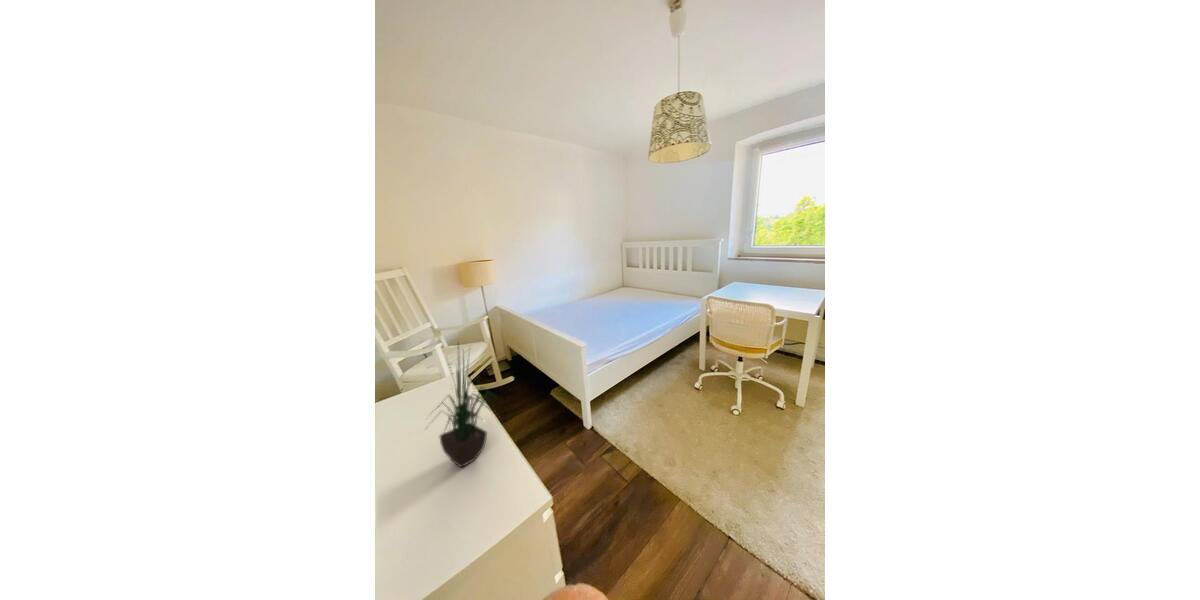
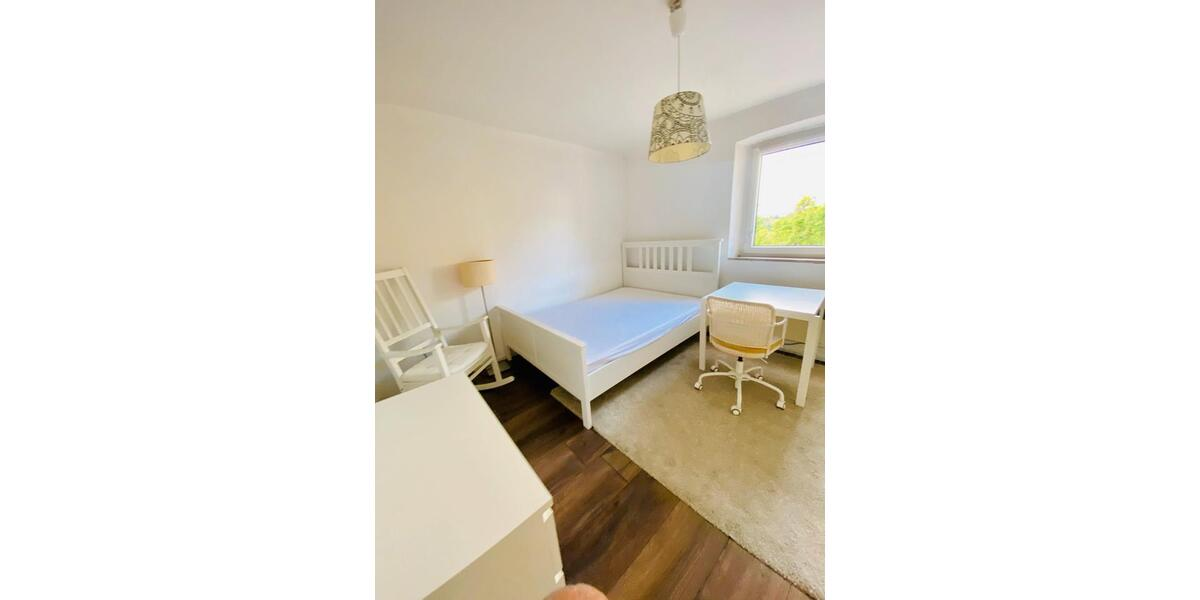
- potted plant (467, 395)
